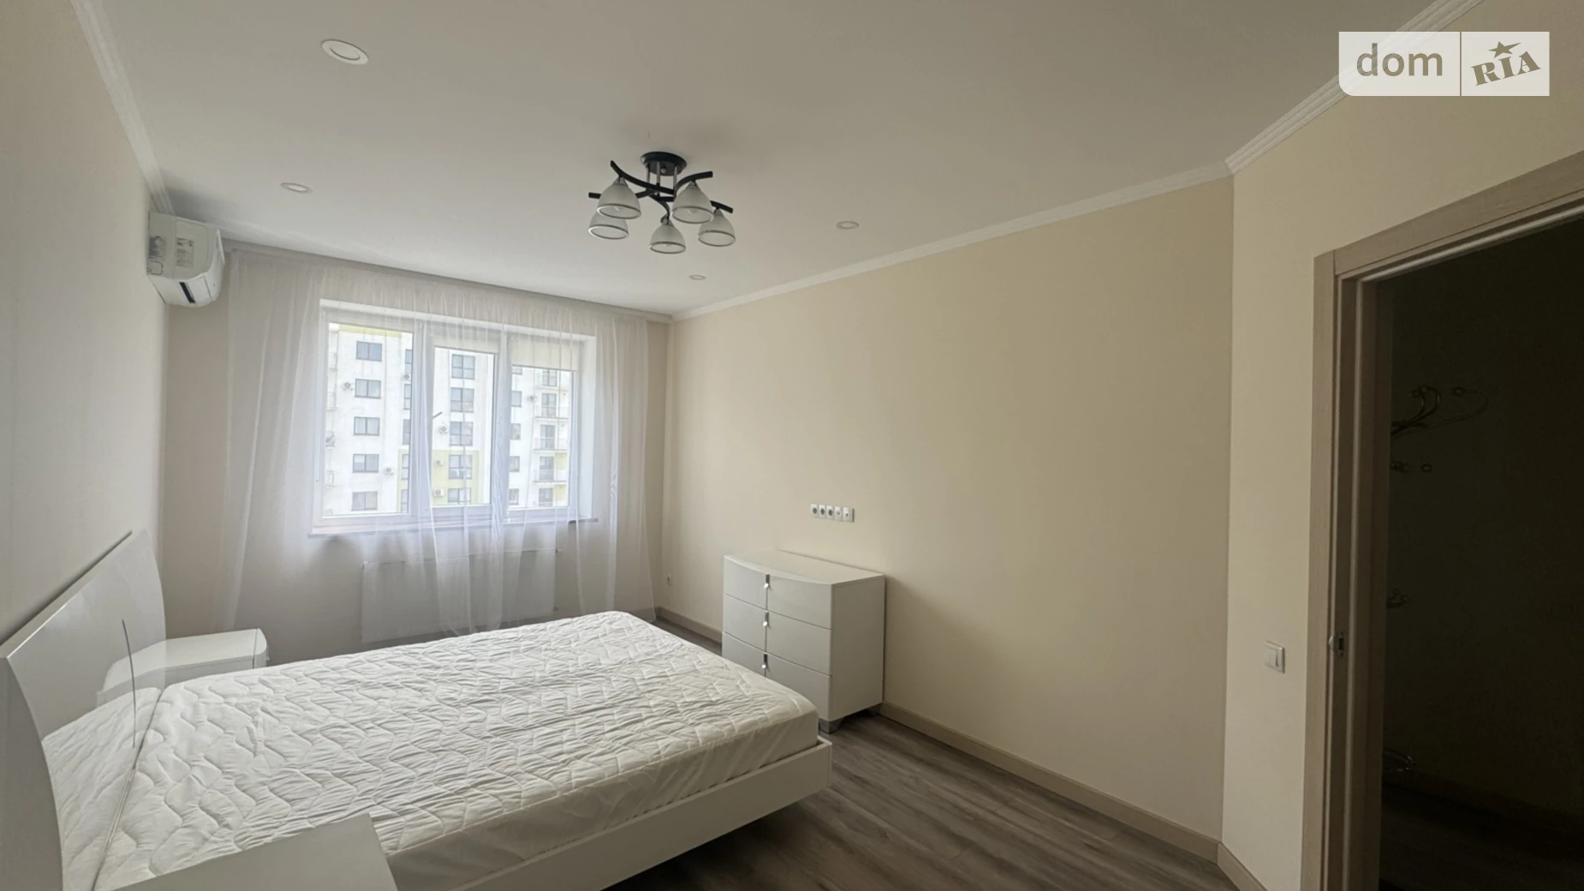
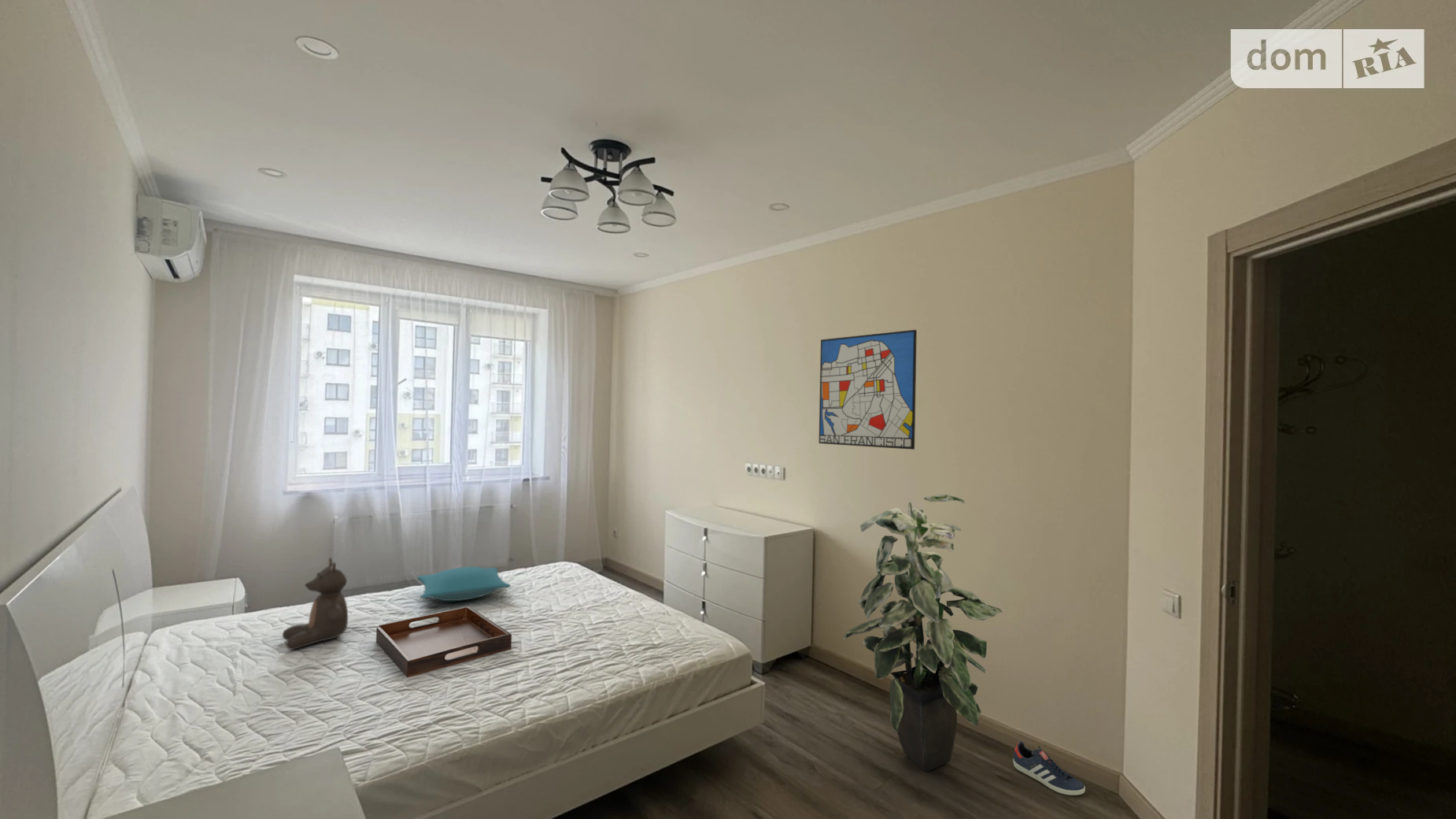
+ serving tray (442, 637)
+ wall art (864, 391)
+ sneaker (1047, 766)
+ teddy bear (316, 601)
+ indoor plant (926, 631)
+ pillow (462, 583)
